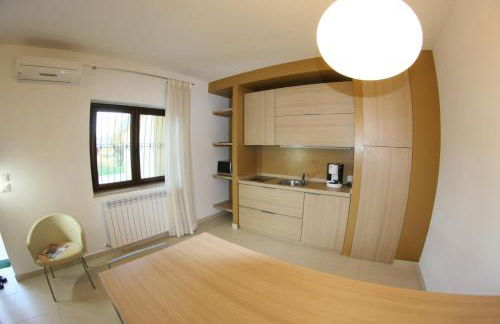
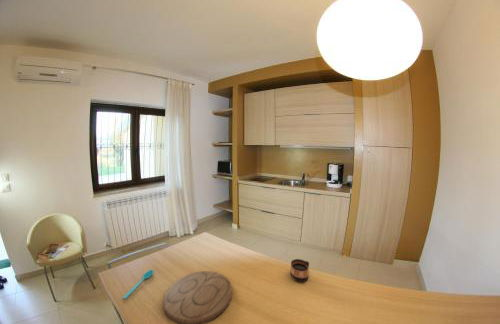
+ spoon (139, 282)
+ cup (300, 270)
+ cutting board (199, 293)
